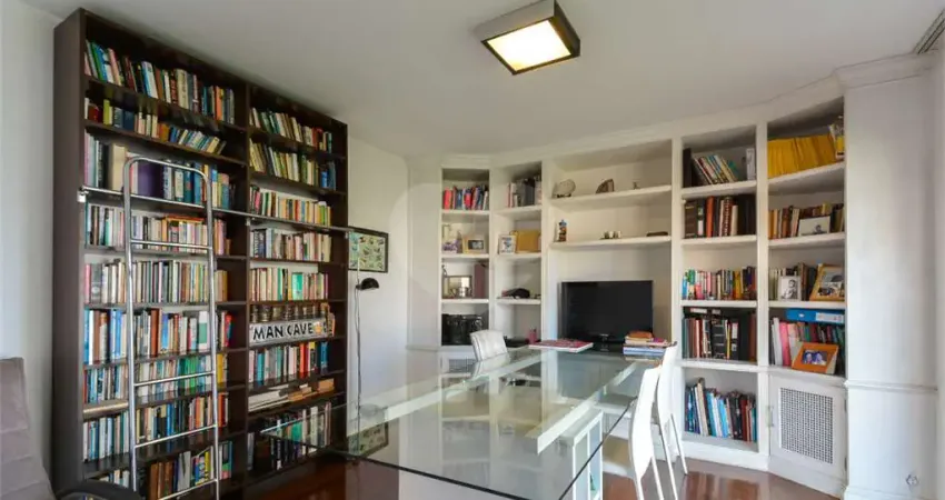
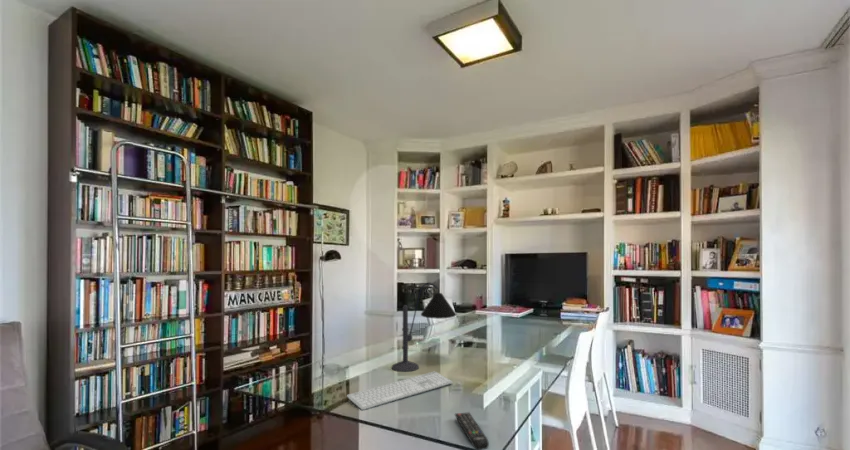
+ keyboard (402, 388)
+ desk lamp (426, 317)
+ remote control (470, 428)
